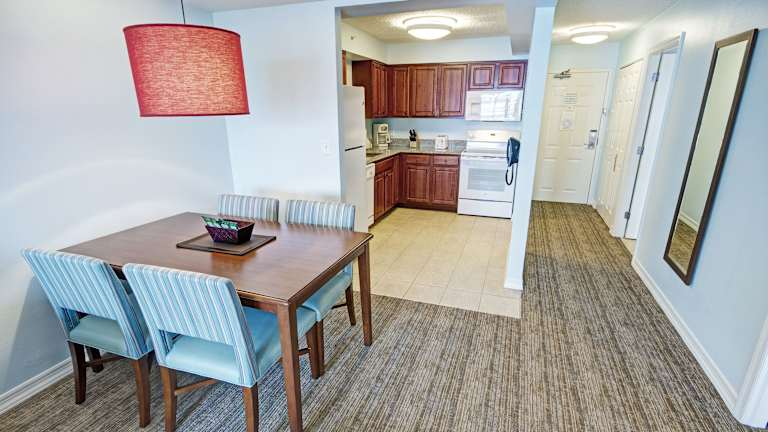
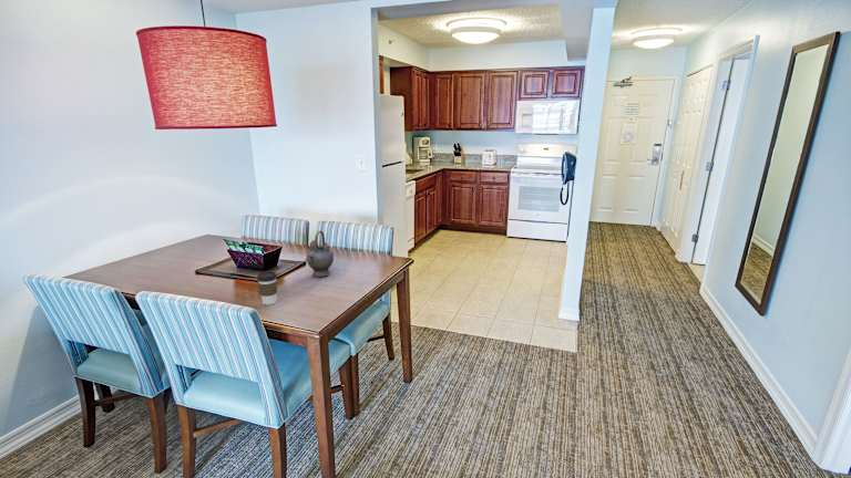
+ teapot (318, 253)
+ coffee cup (268, 288)
